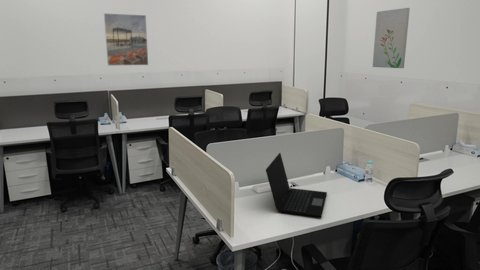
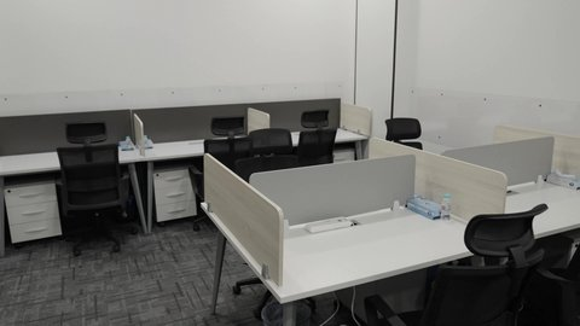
- laptop (298, 189)
- wall art (390, 39)
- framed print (126, 40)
